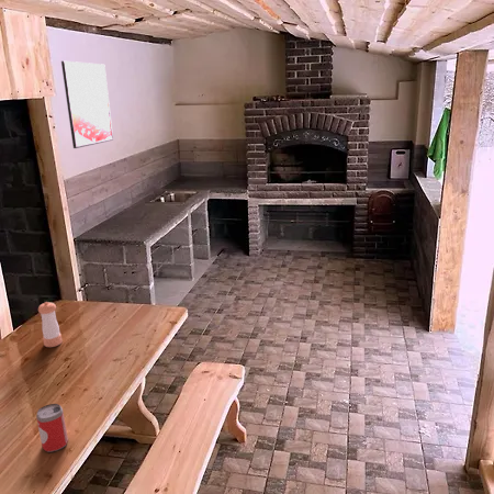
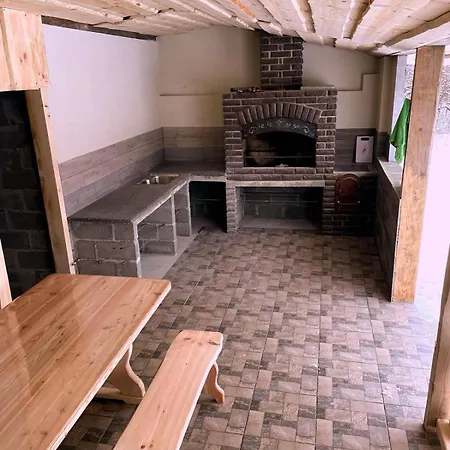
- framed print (89, 104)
- pepper shaker (49, 323)
- beer can (52, 427)
